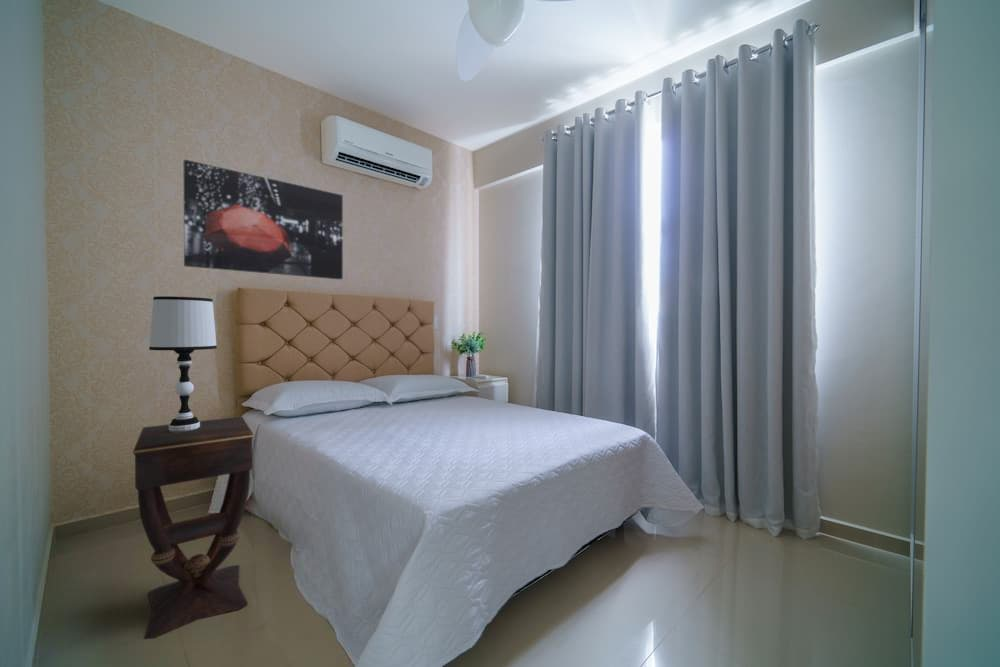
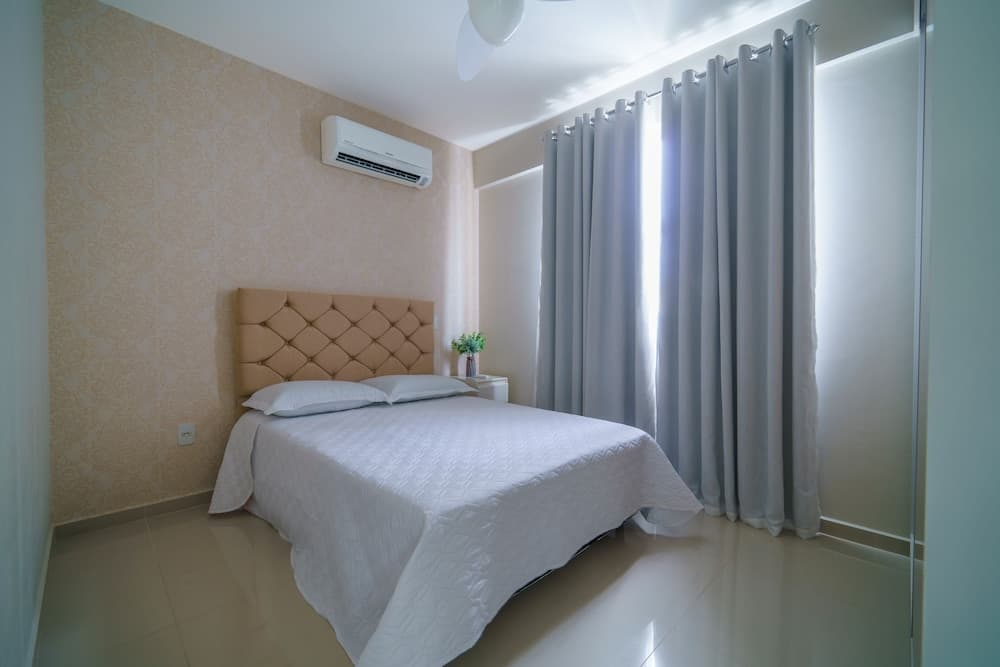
- wall art (272, 226)
- side table (198, 517)
- table lamp (184, 363)
